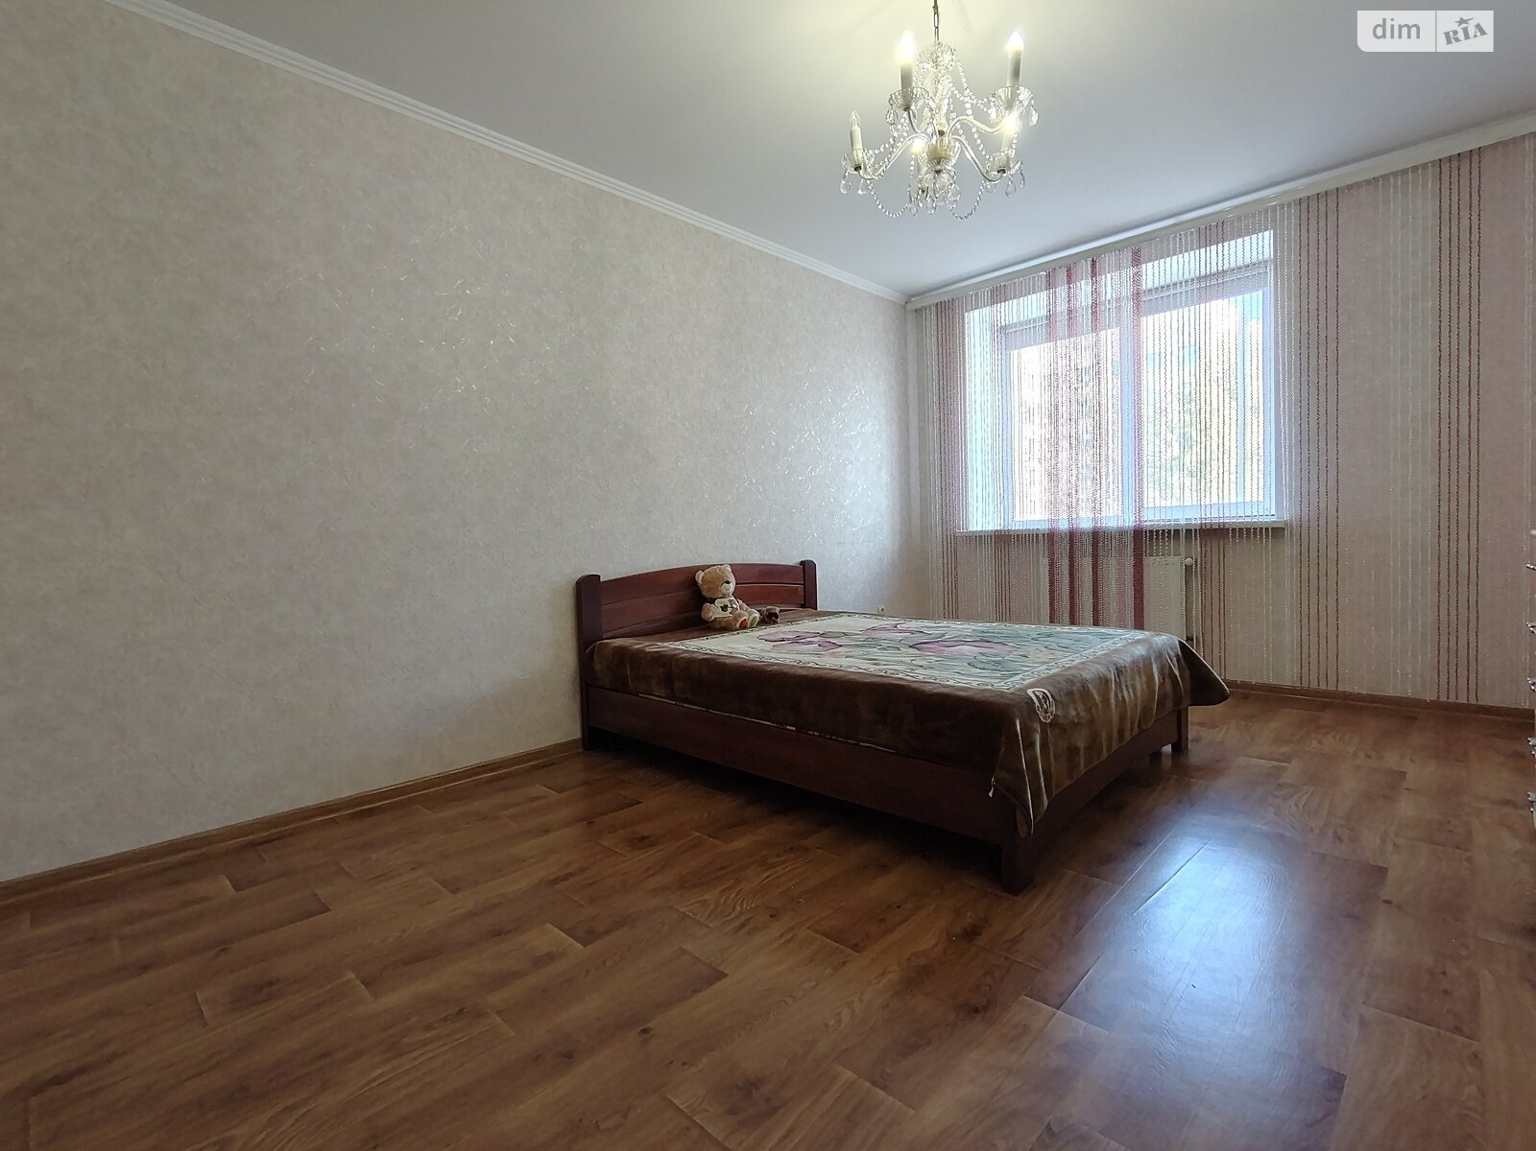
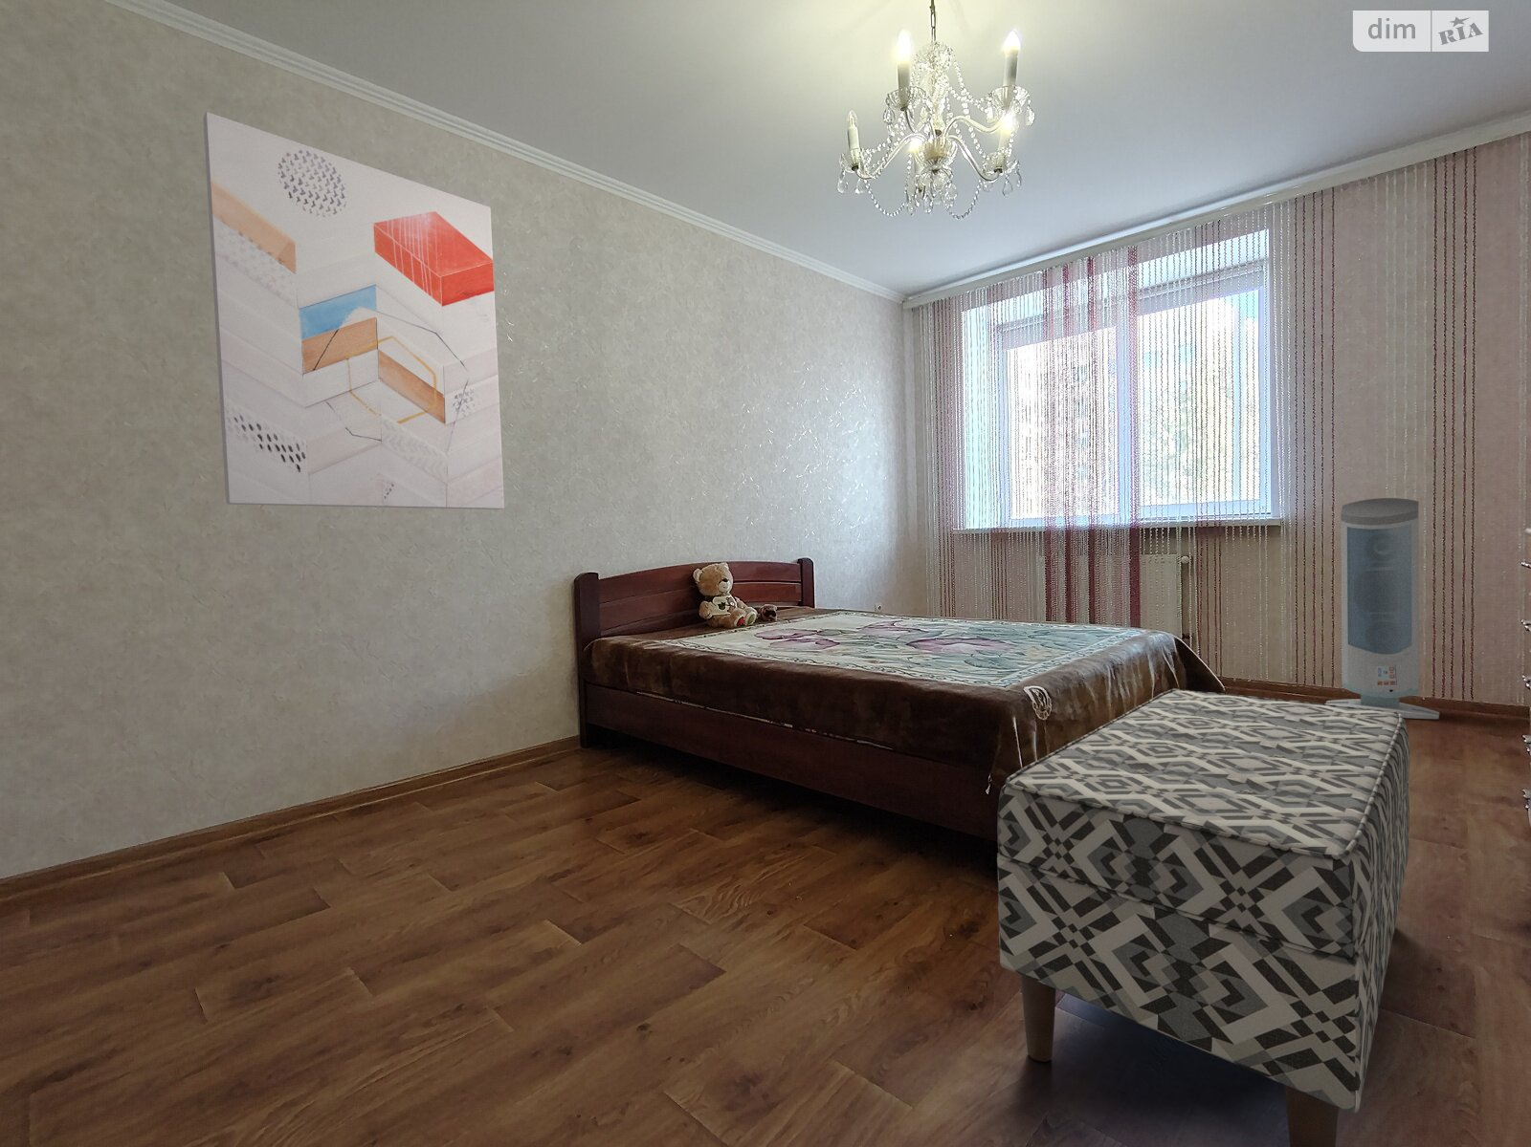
+ wall art (374, 339)
+ air purifier (1379, 604)
+ bench (1228, 860)
